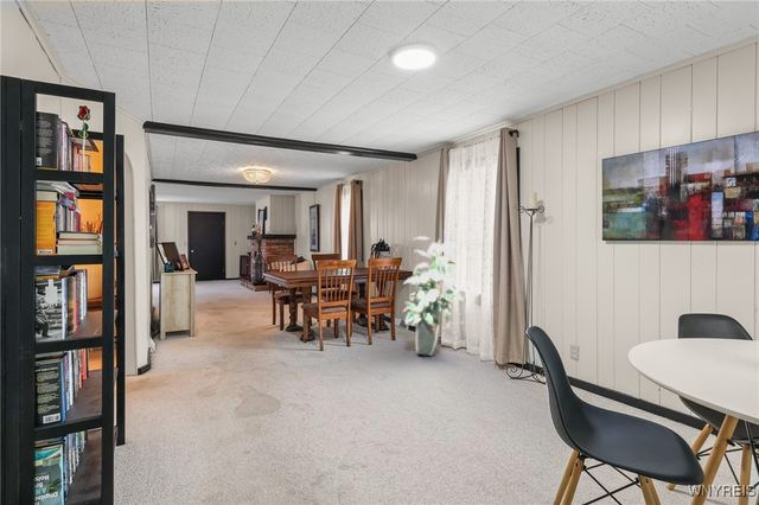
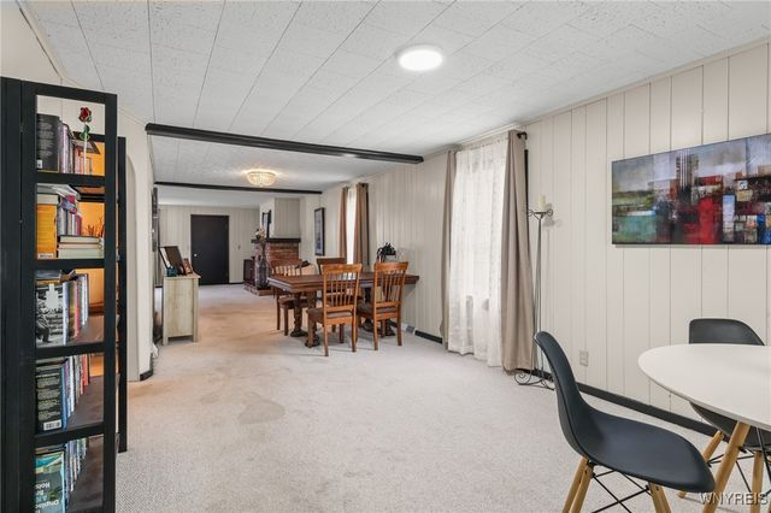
- indoor plant (428, 294)
